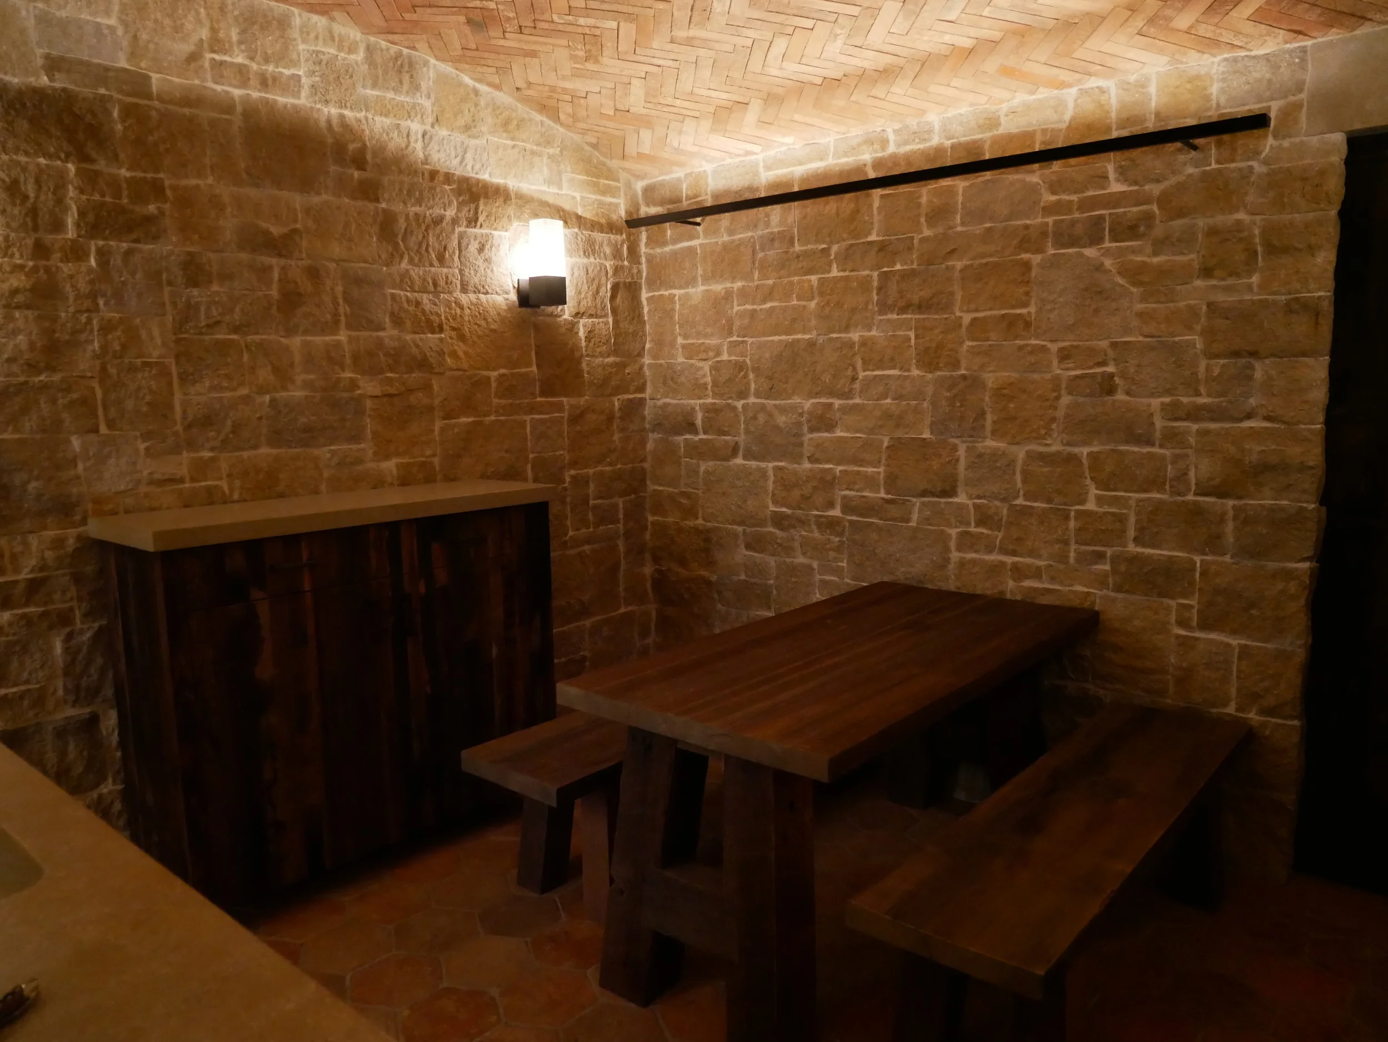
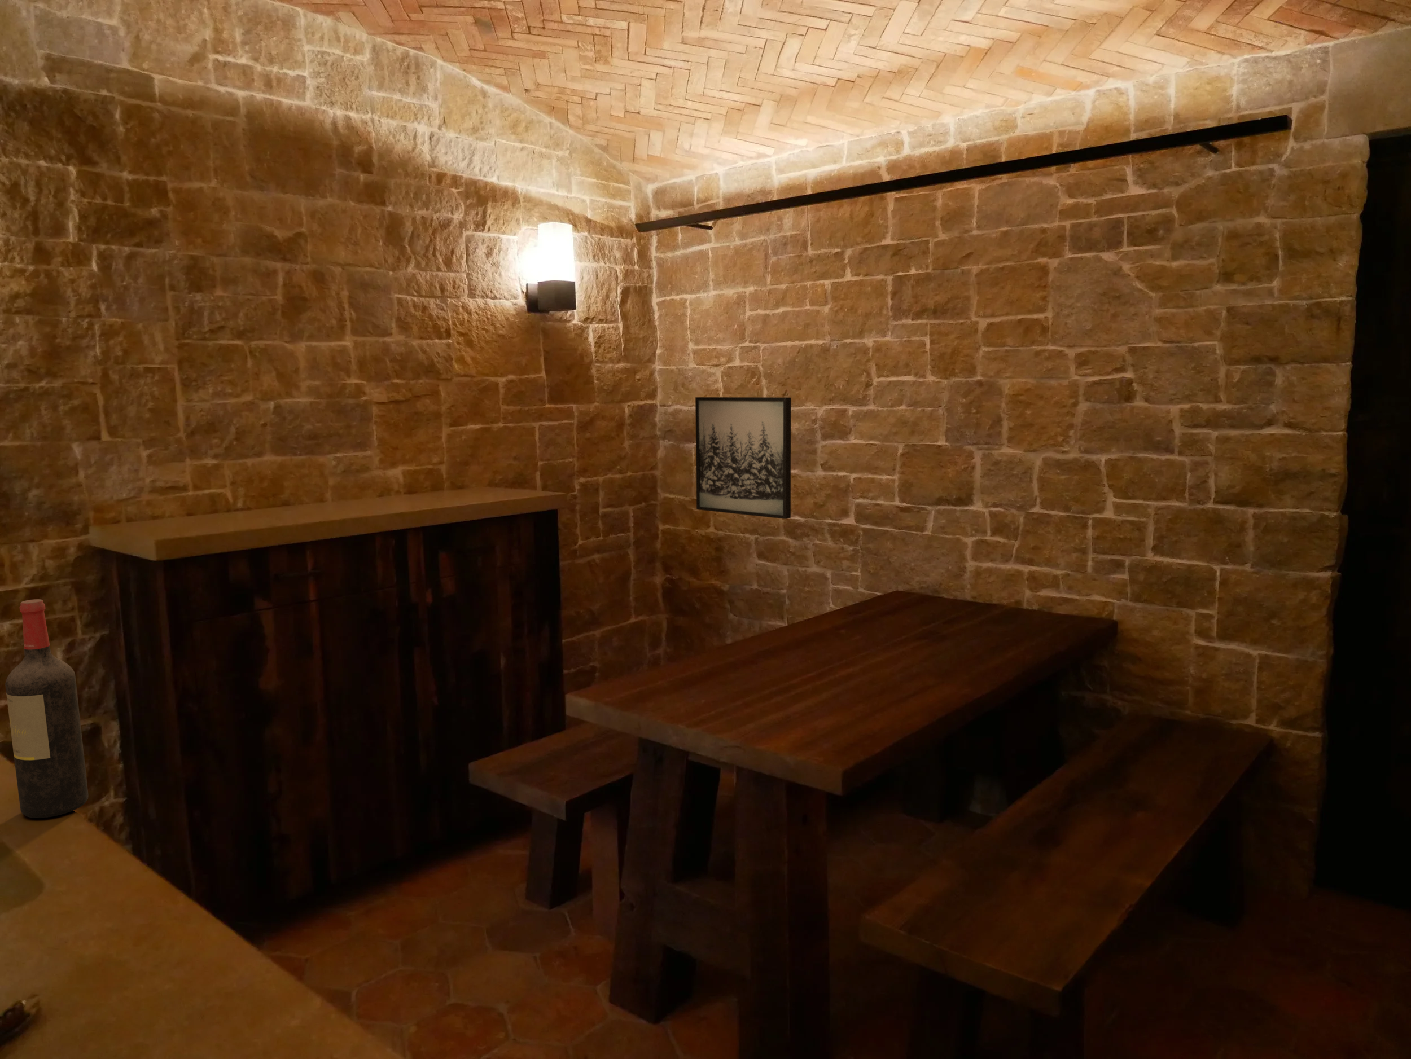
+ wine bottle (43, 705)
+ wall art (741, 456)
